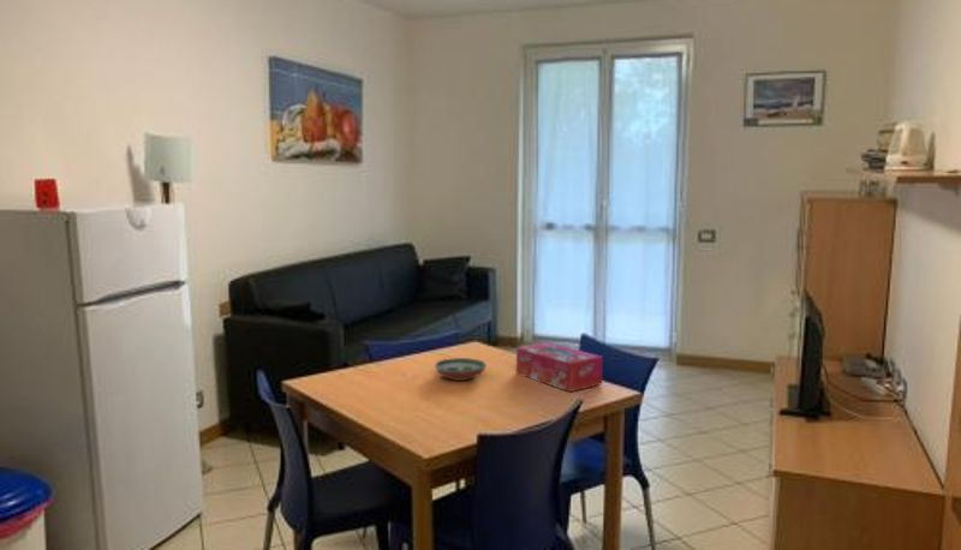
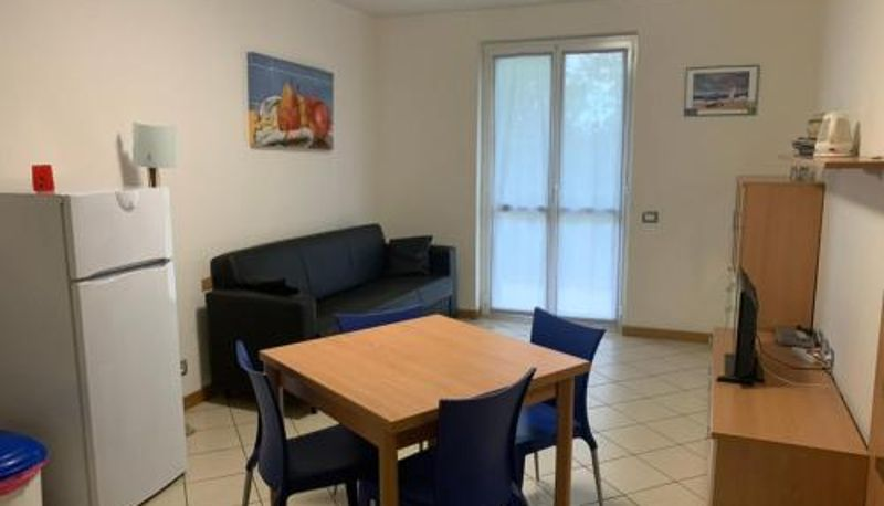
- decorative bowl (460, 370)
- tissue box (557, 365)
